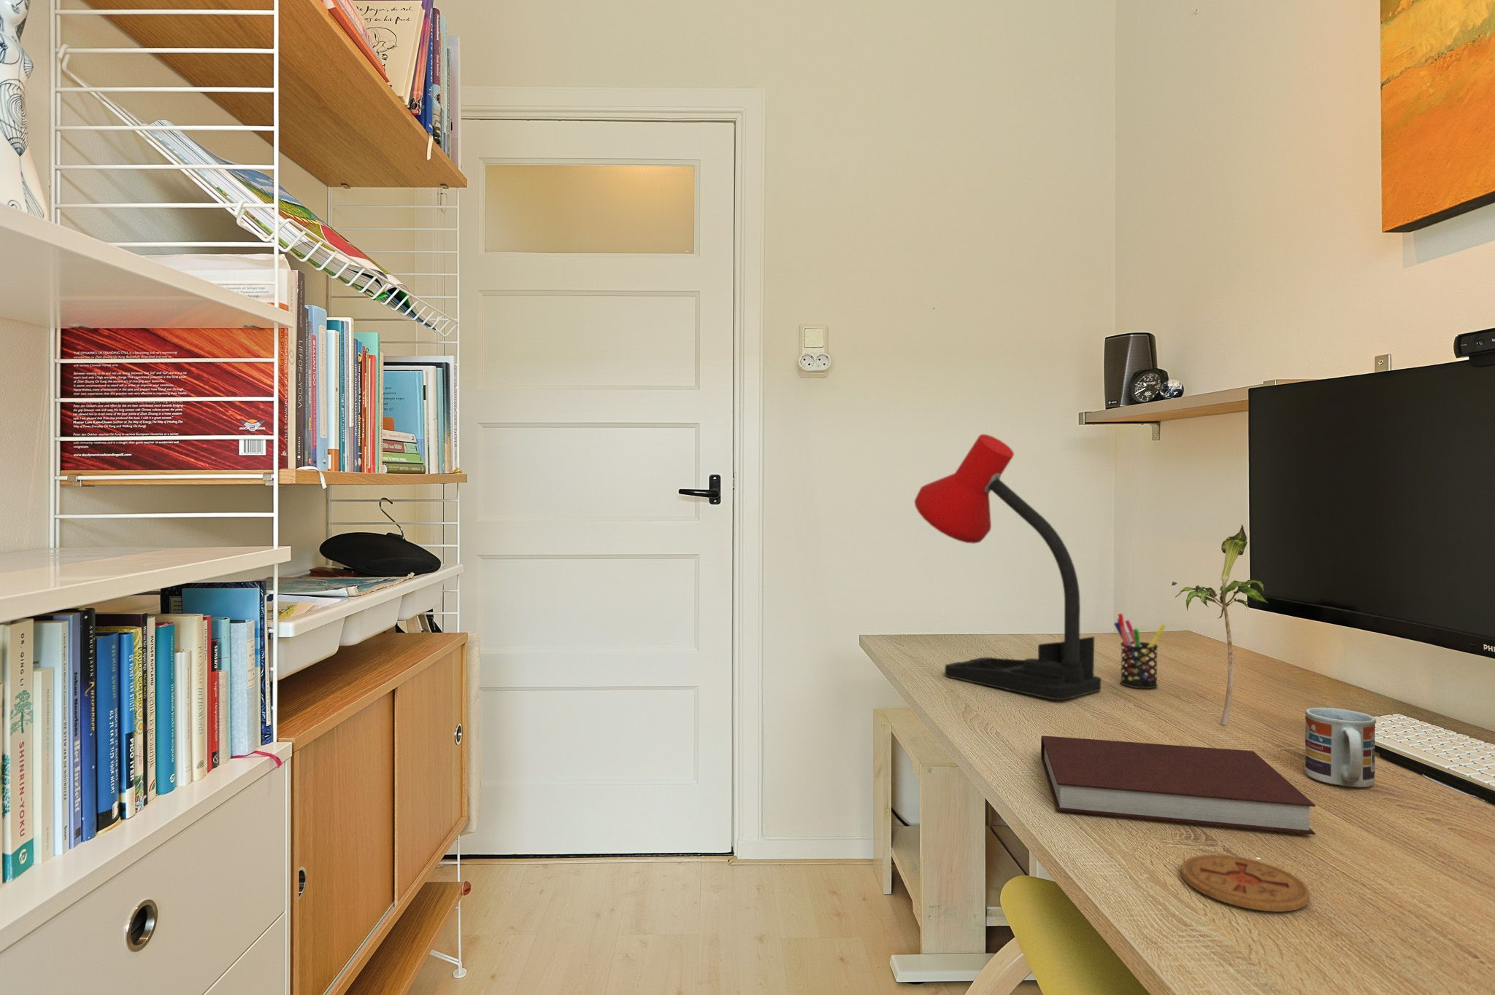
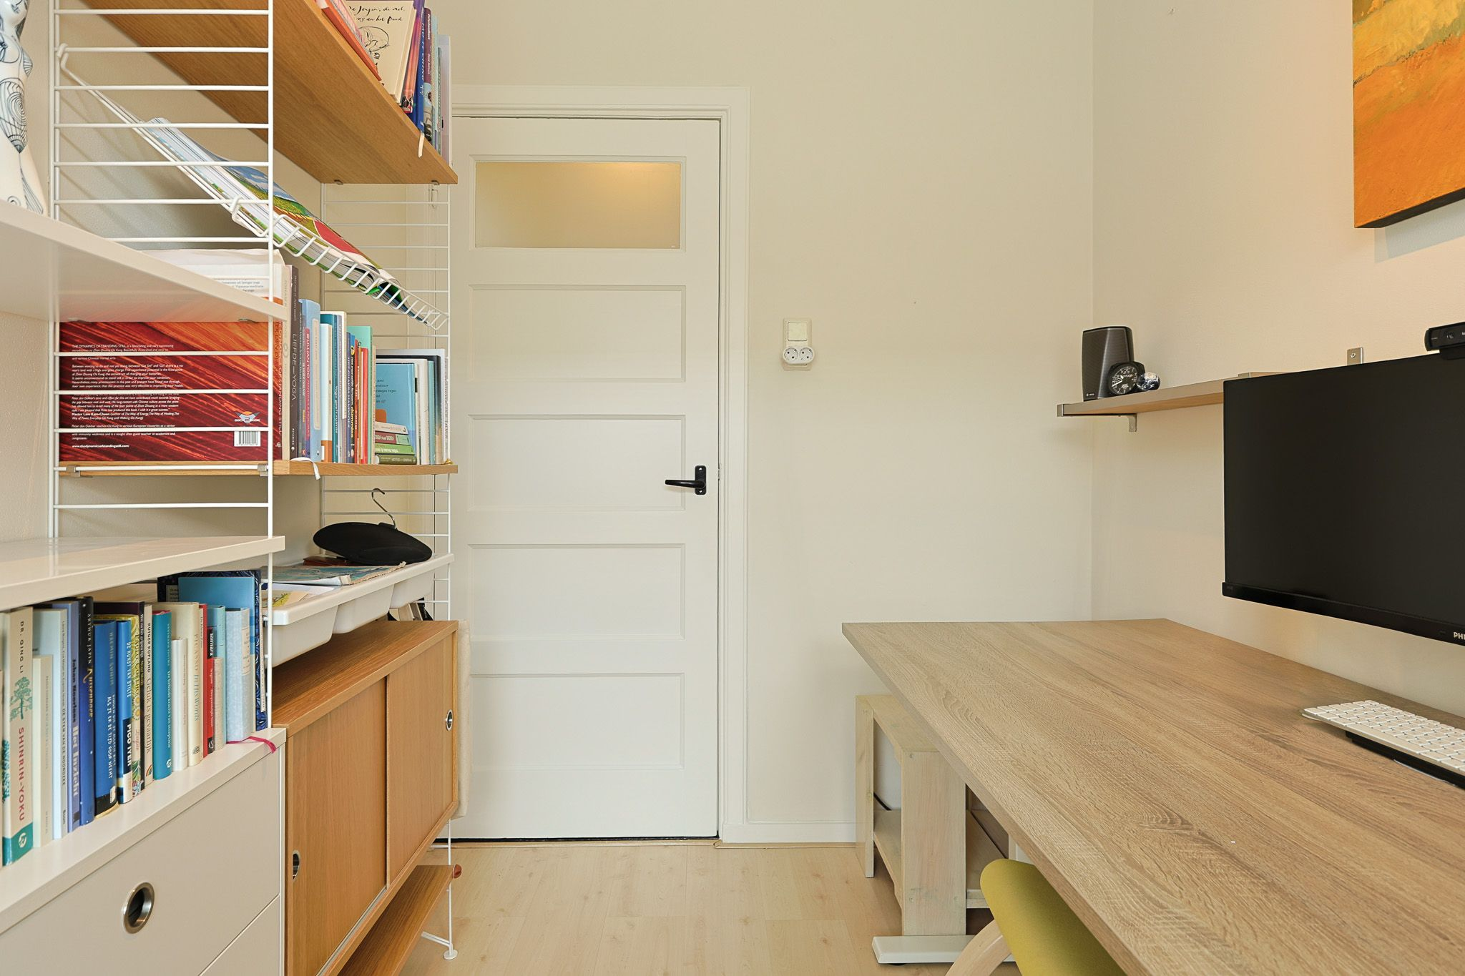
- desk lamp (985, 536)
- coaster (1243, 882)
- notebook (1160, 778)
- pen holder (1136, 650)
- cup (1343, 748)
- plant (1226, 626)
